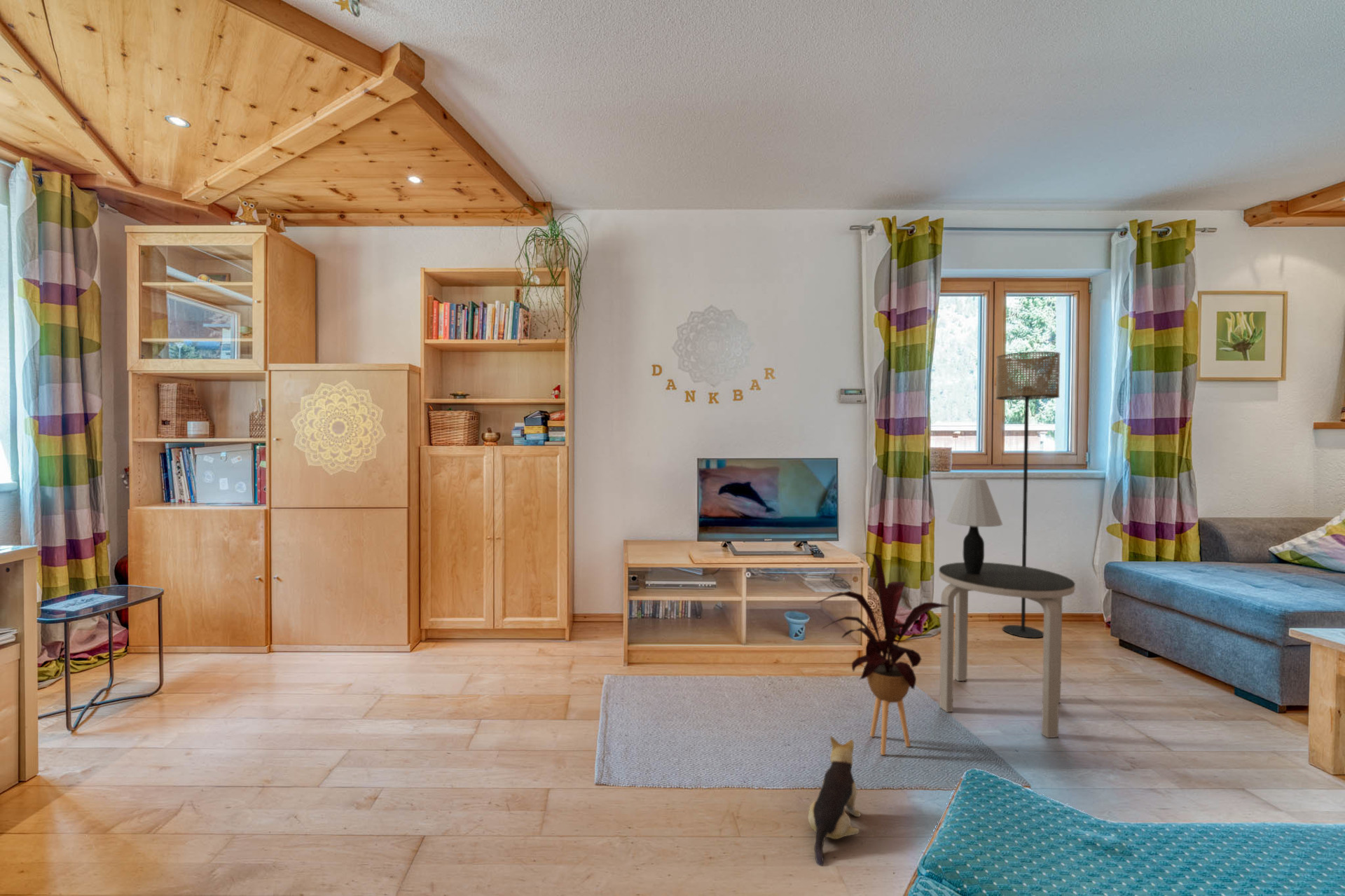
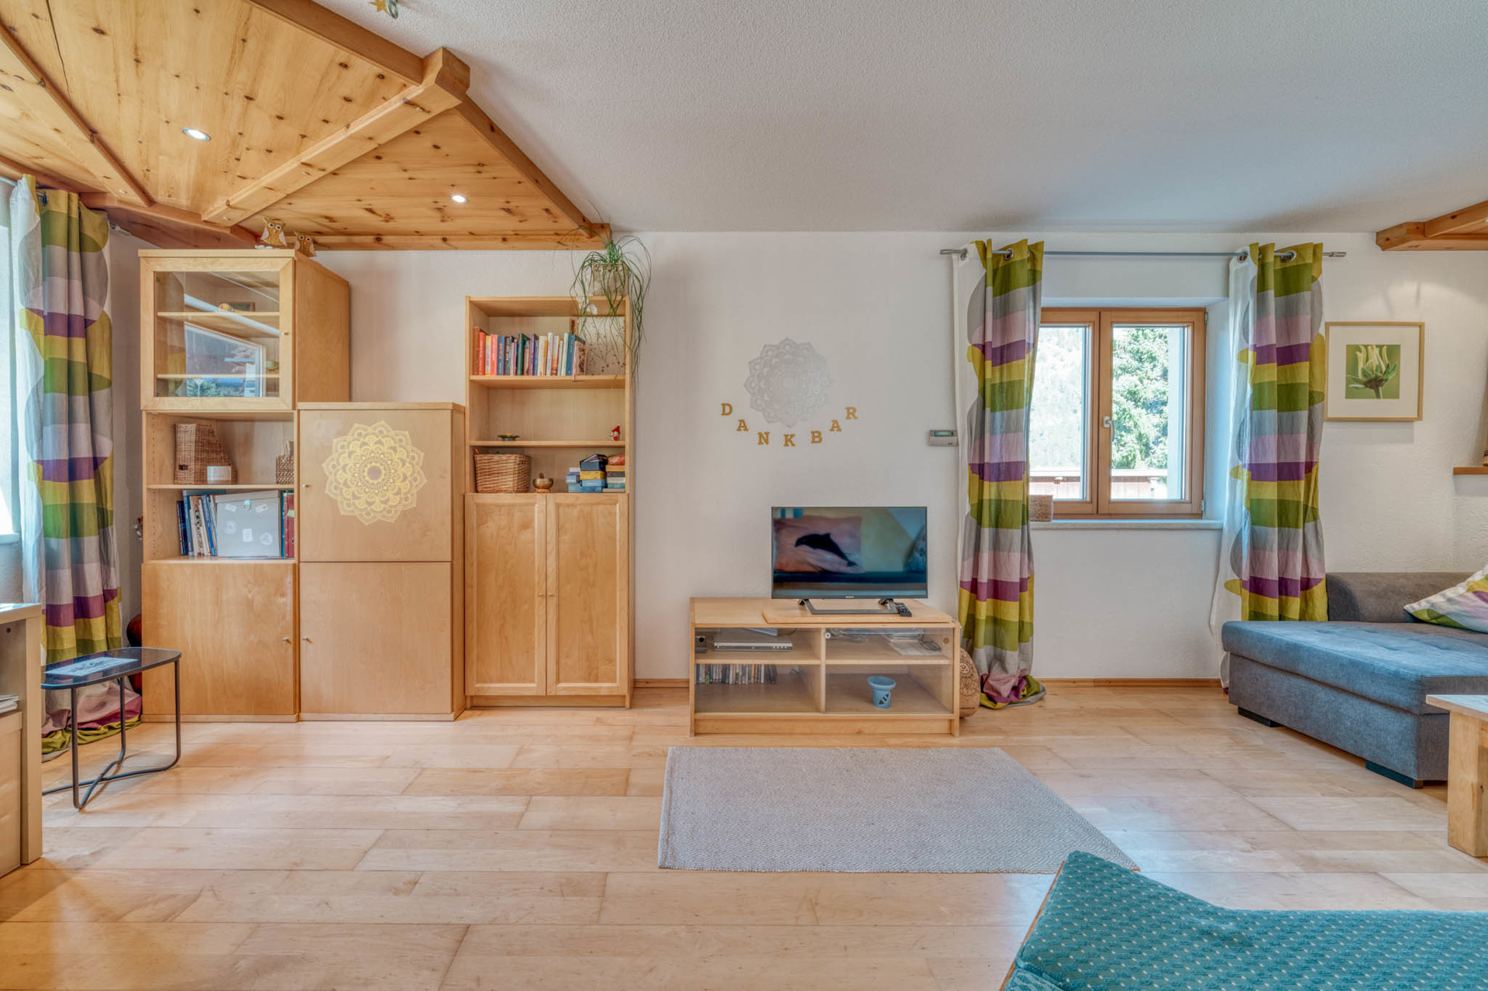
- floor lamp (1025, 494)
- side table (967, 640)
- house plant (878, 644)
- table lamp (974, 525)
- plush toy (835, 792)
